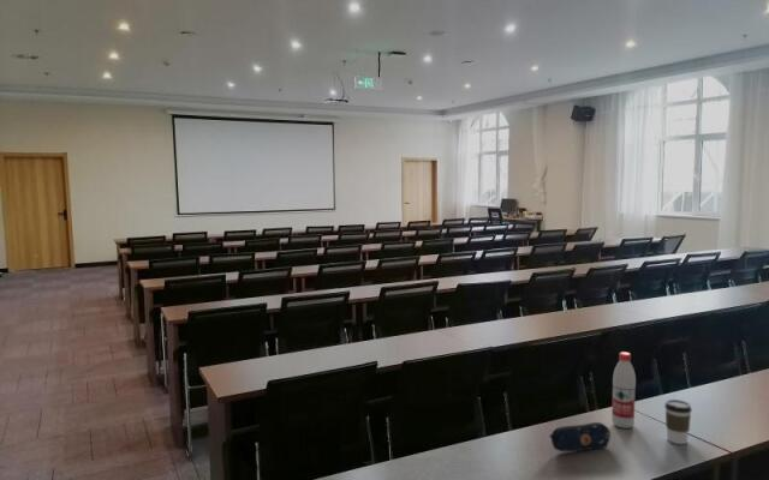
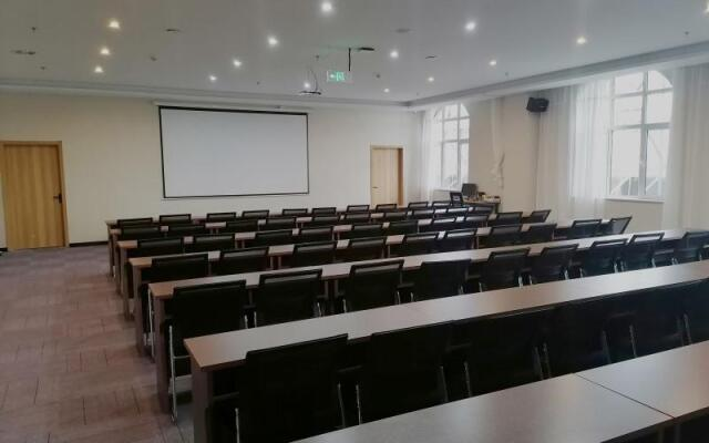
- pencil case (580, 437)
- water bottle (624, 389)
- coffee cup (676, 421)
